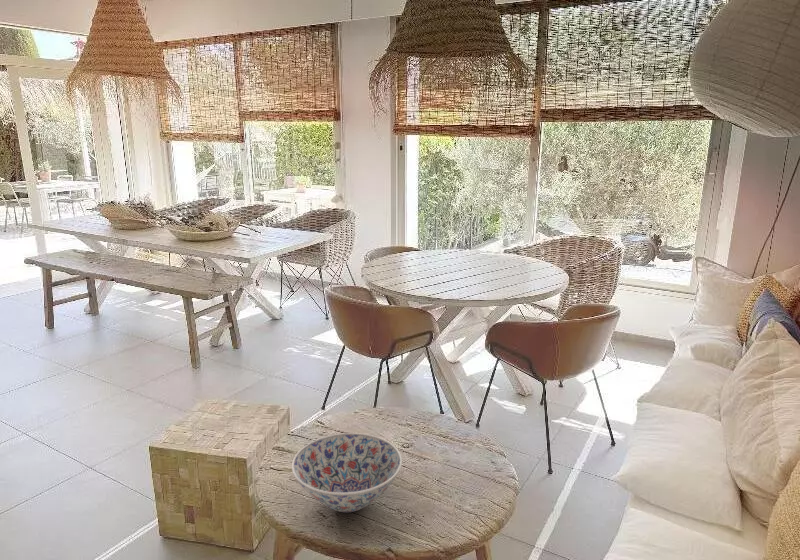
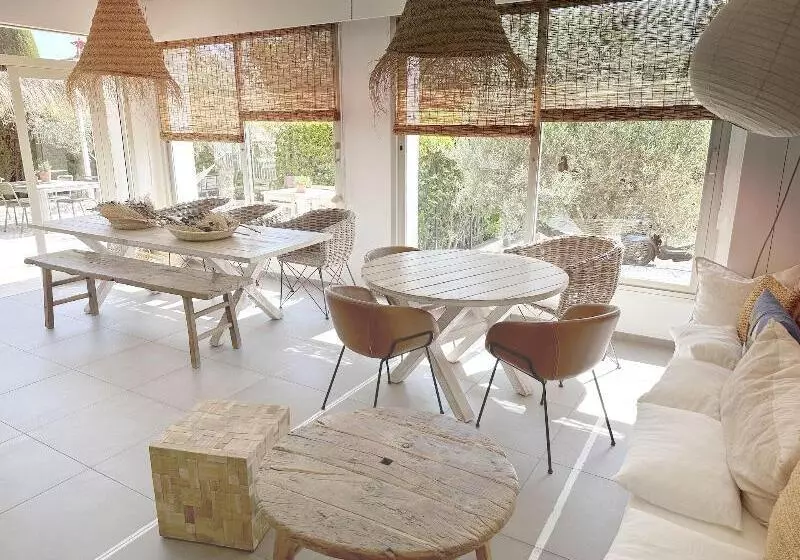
- bowl (347, 482)
